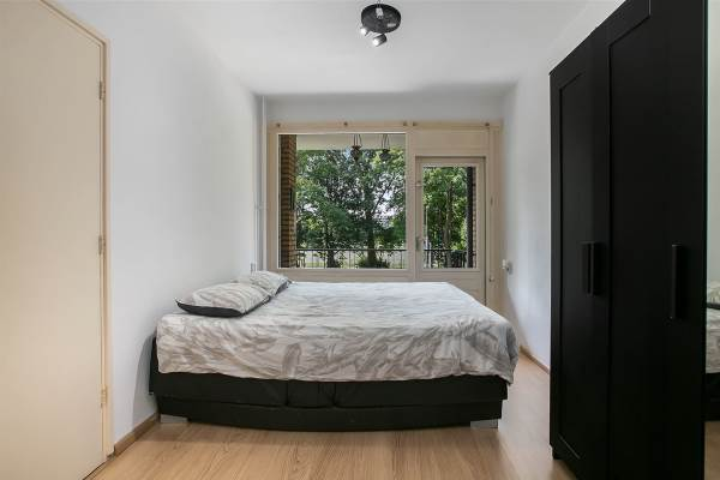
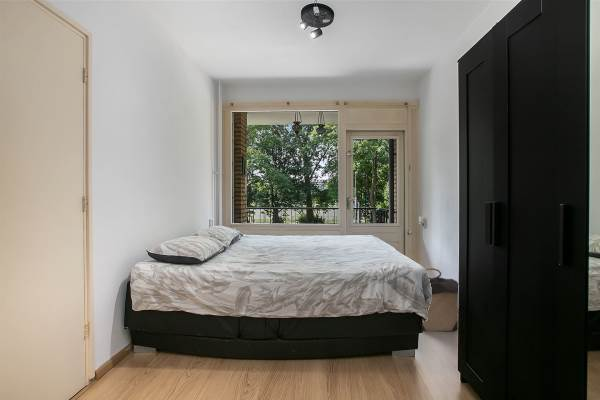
+ laundry hamper (435, 296)
